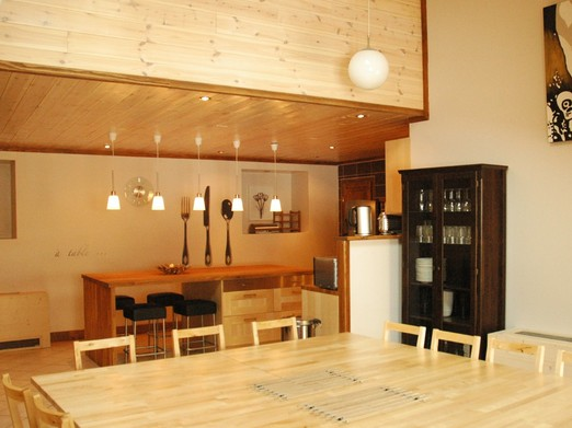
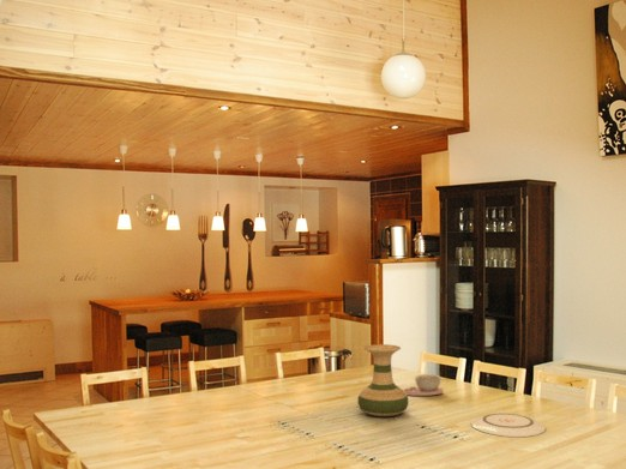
+ vase (383, 380)
+ plate (507, 422)
+ bowl (422, 385)
